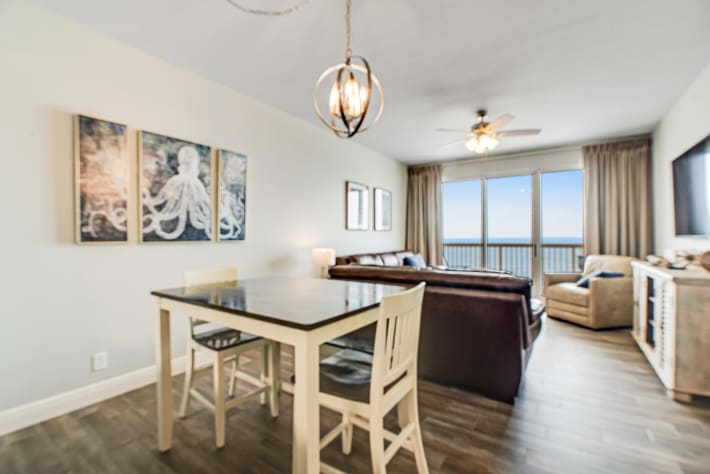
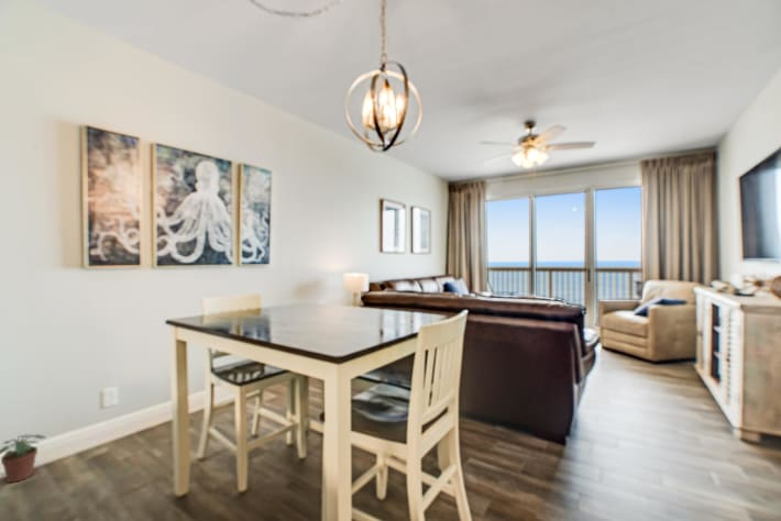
+ potted plant (21, 457)
